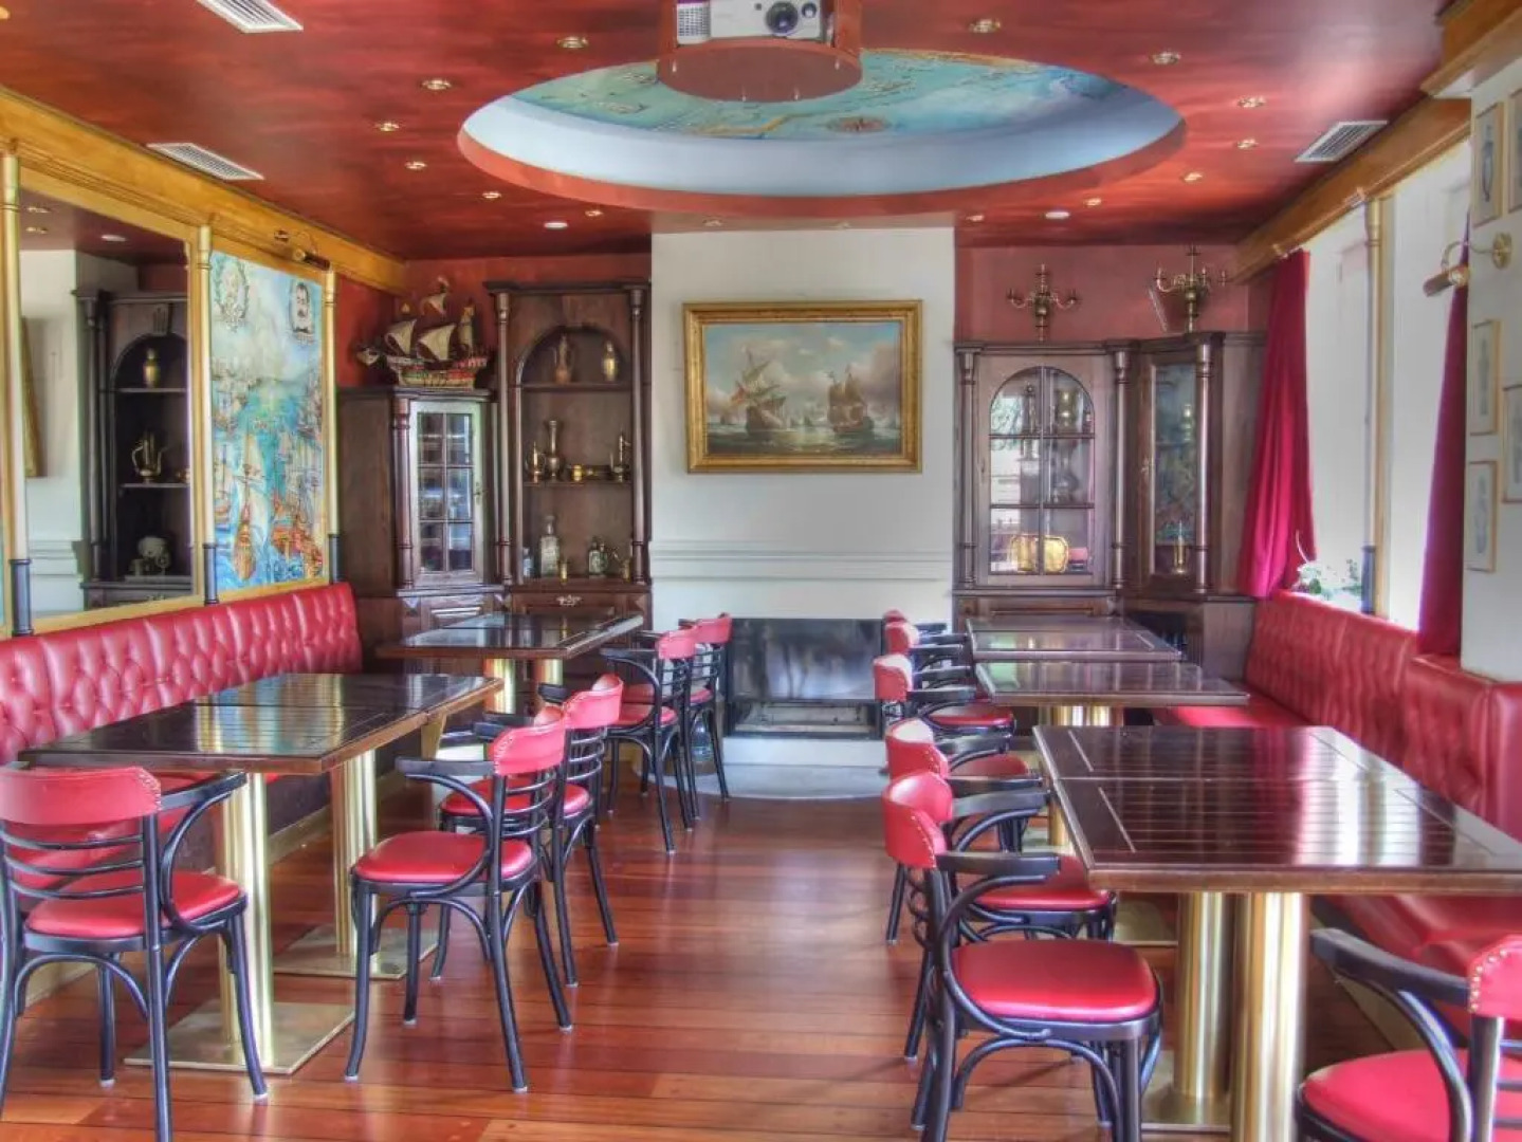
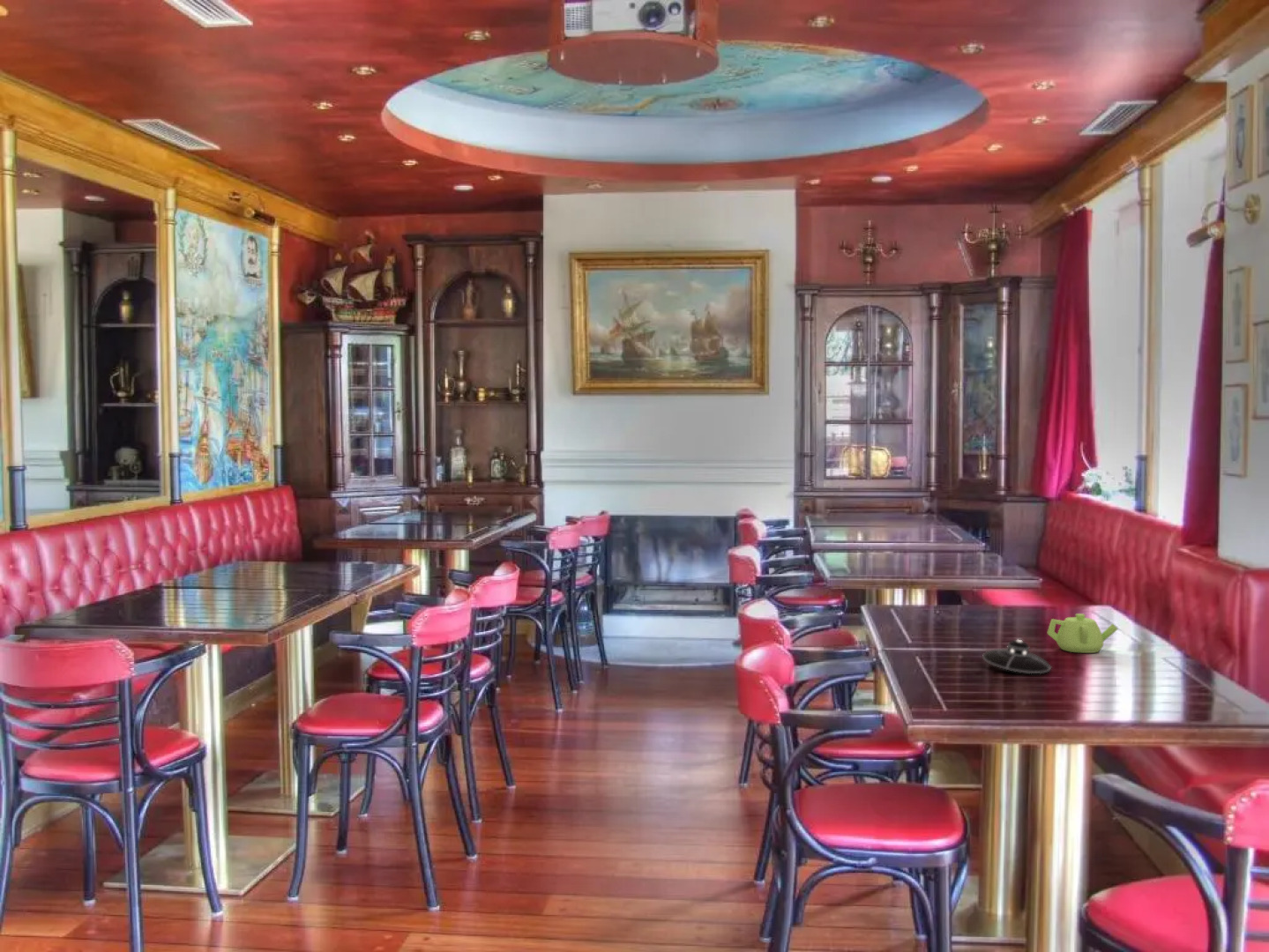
+ teapot (1082, 631)
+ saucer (1016, 653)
